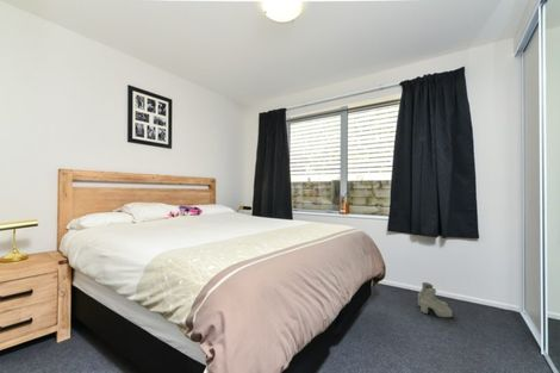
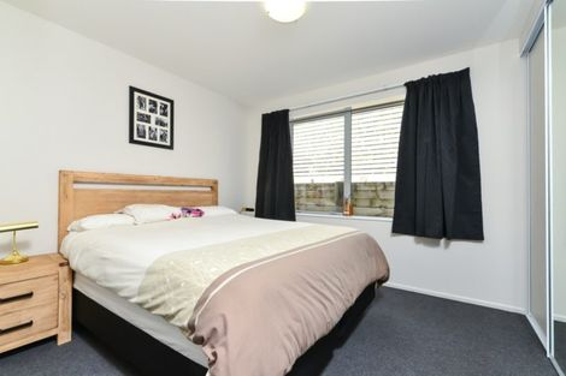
- boots (434, 298)
